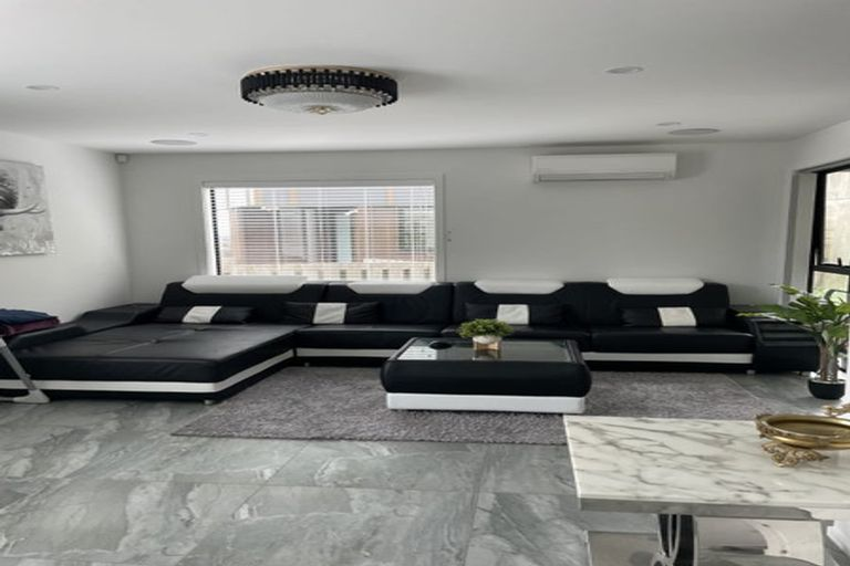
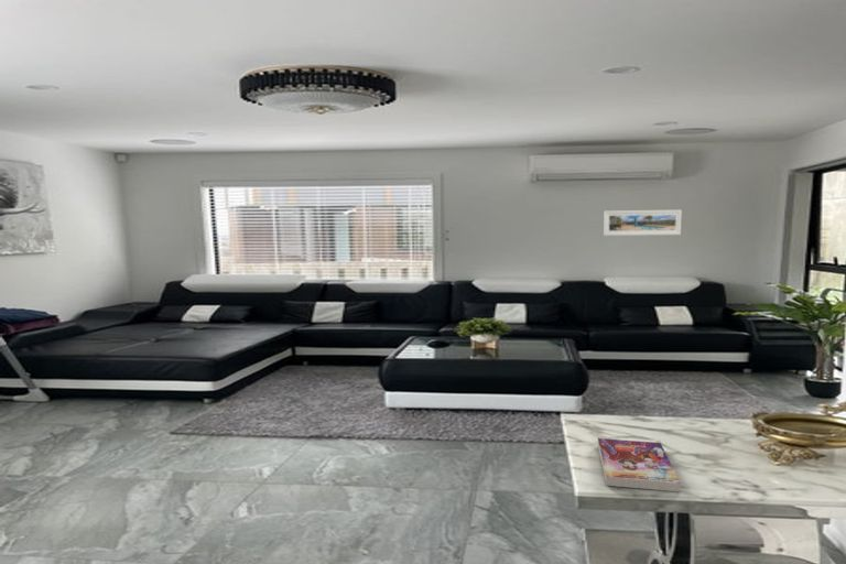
+ book (634, 462)
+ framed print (642, 223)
